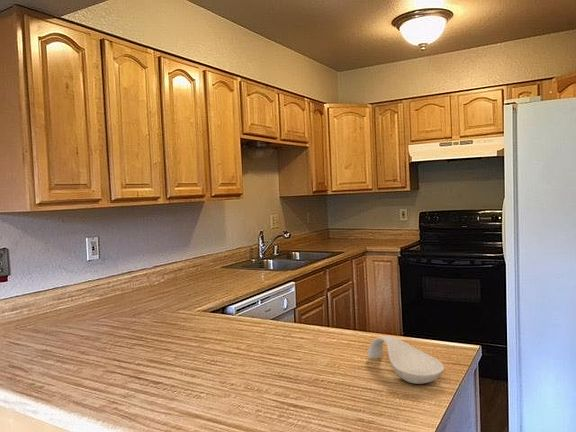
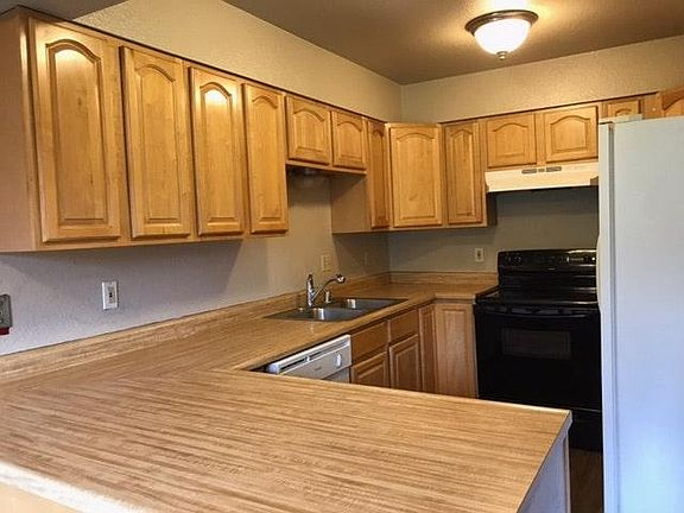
- spoon rest (400, 357)
